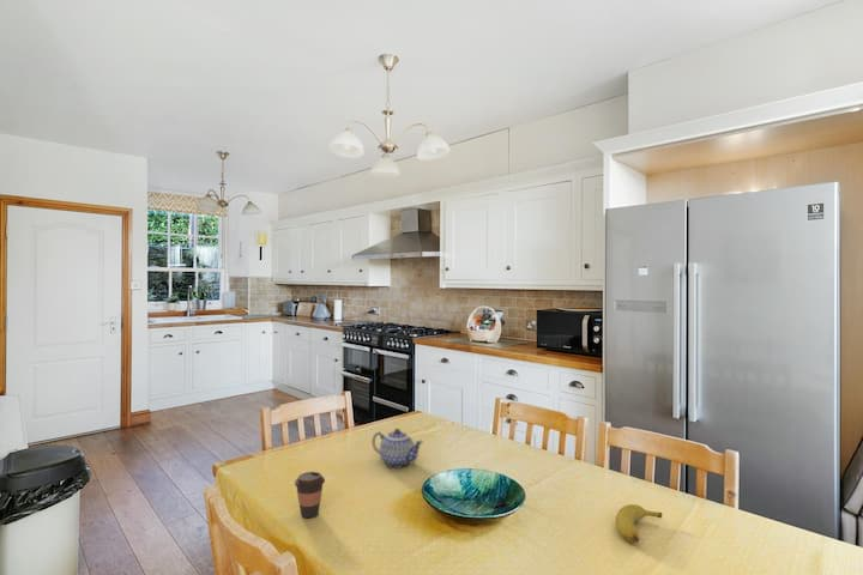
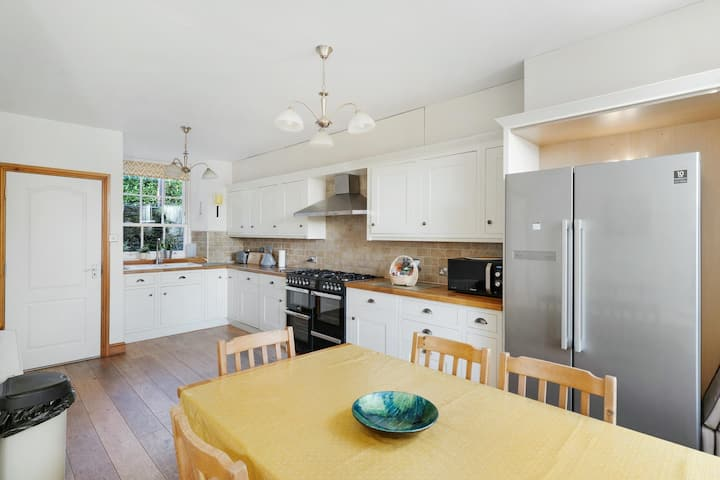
- teapot (397, 446)
- coffee cup (309, 495)
- banana (635, 520)
